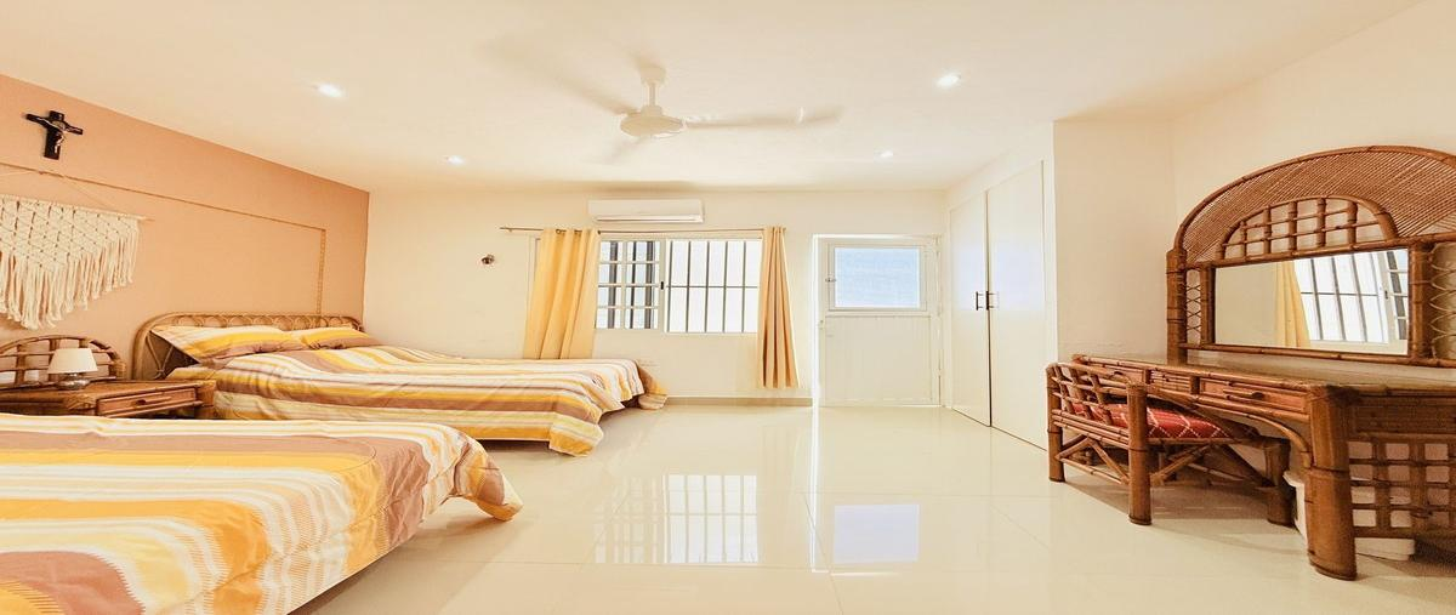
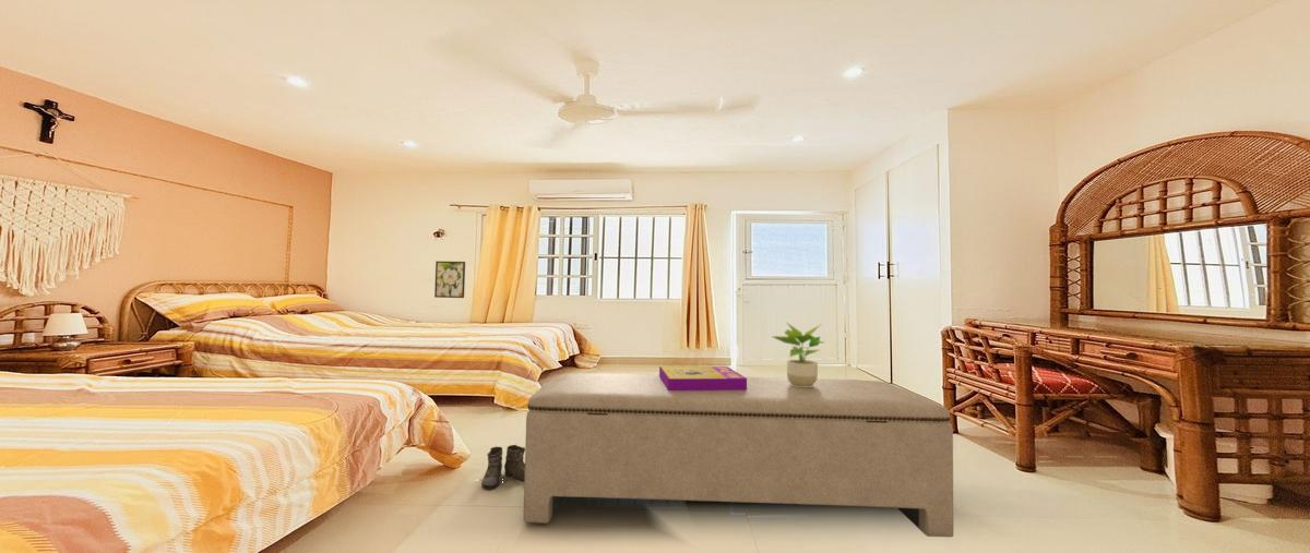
+ boots (504, 465)
+ bench (727, 442)
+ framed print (450, 279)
+ decorative box (700, 376)
+ potted plant (796, 353)
